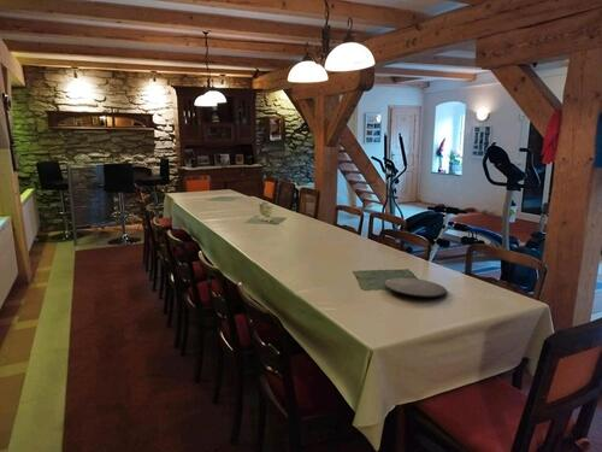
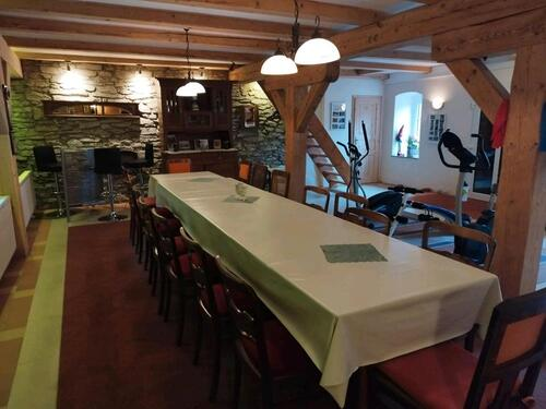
- plate (414, 287)
